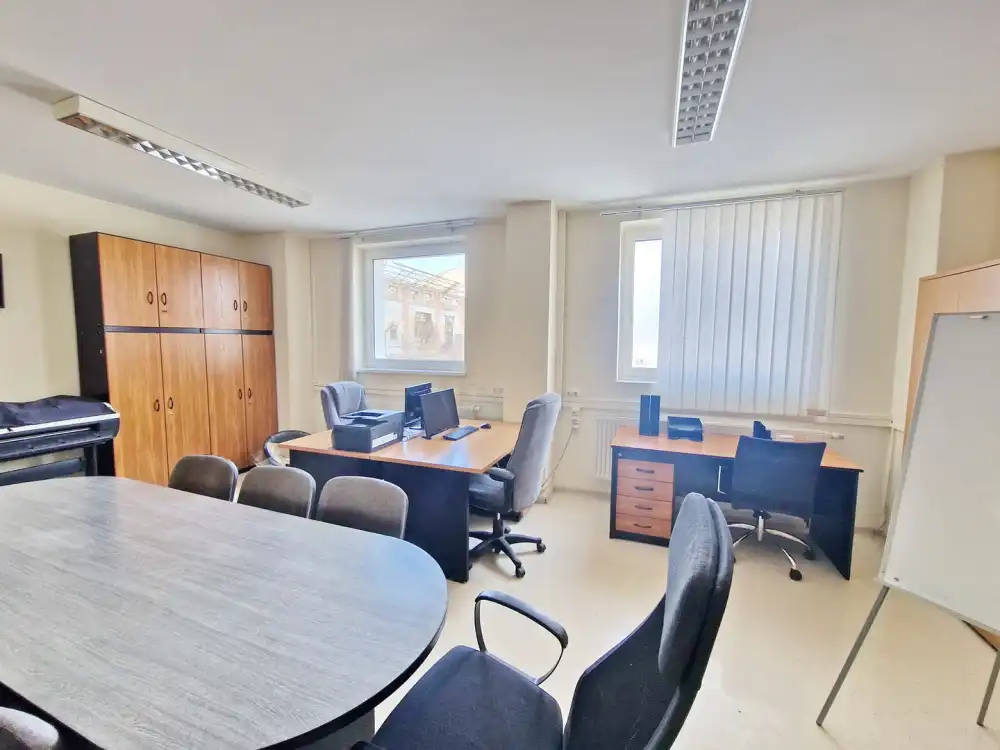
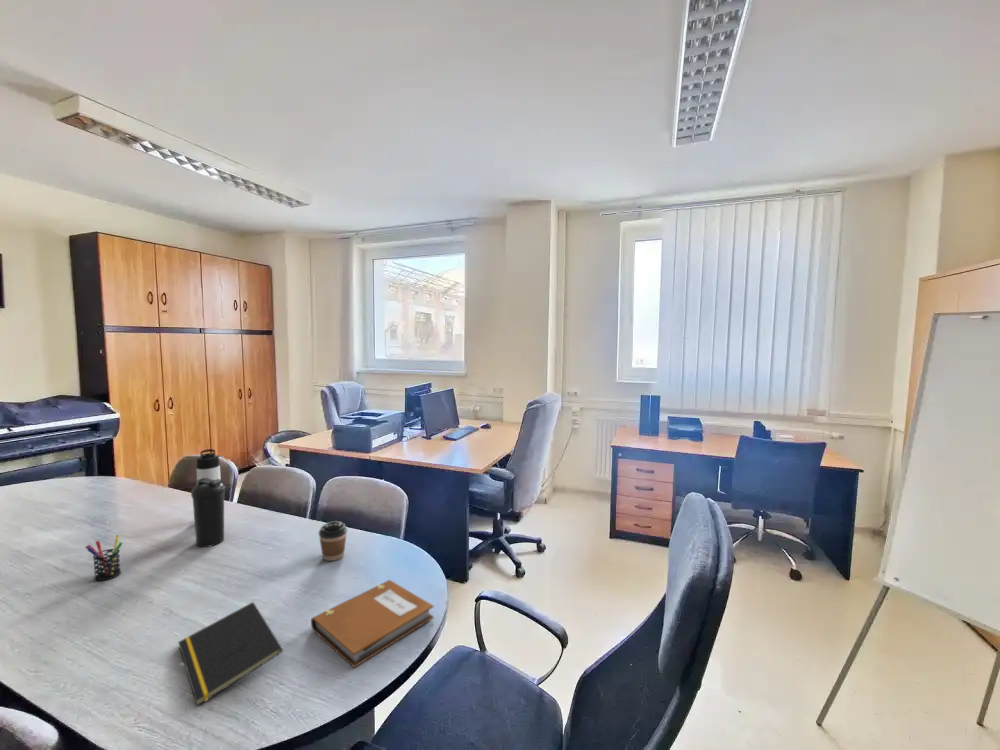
+ notepad (229, 646)
+ water bottle (209, 510)
+ coffee cup (333, 539)
+ notebook (375, 615)
+ thermos bottle (212, 479)
+ pen holder (108, 556)
